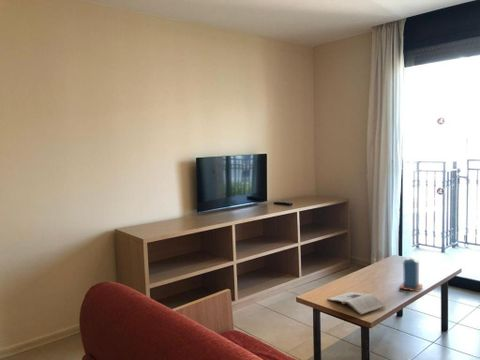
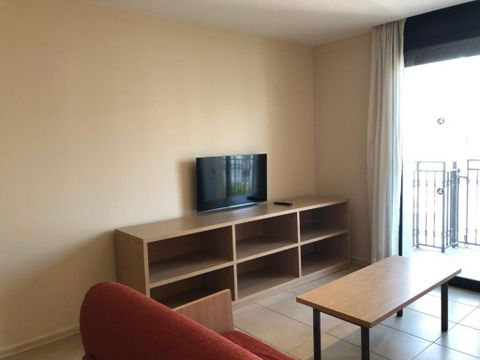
- candle (410, 271)
- magazine (355, 299)
